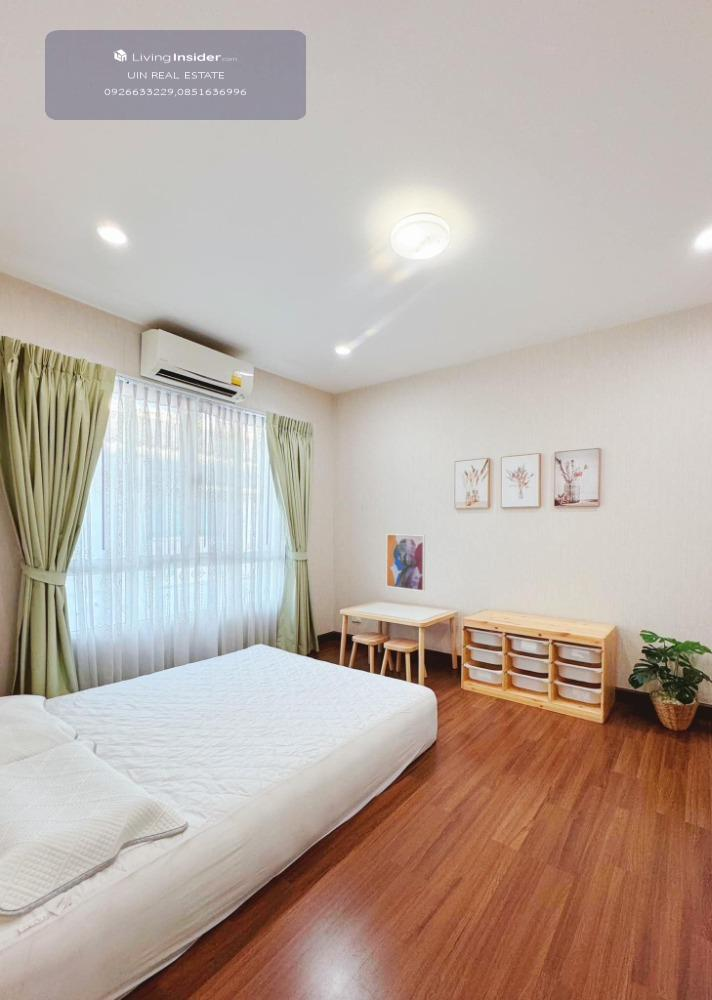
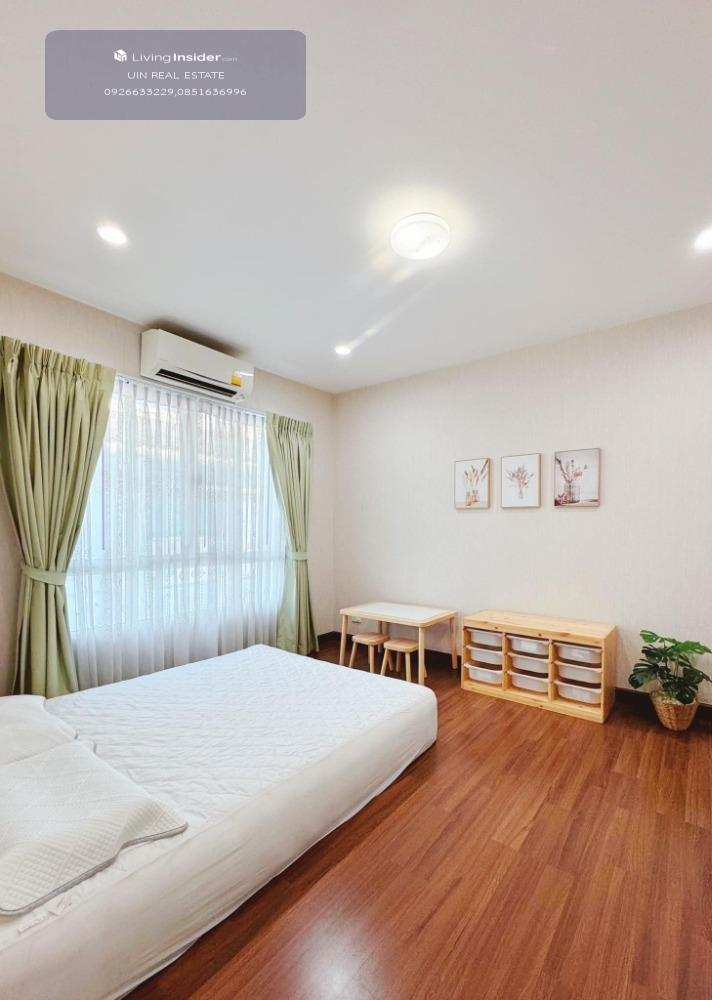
- wall art (405, 561)
